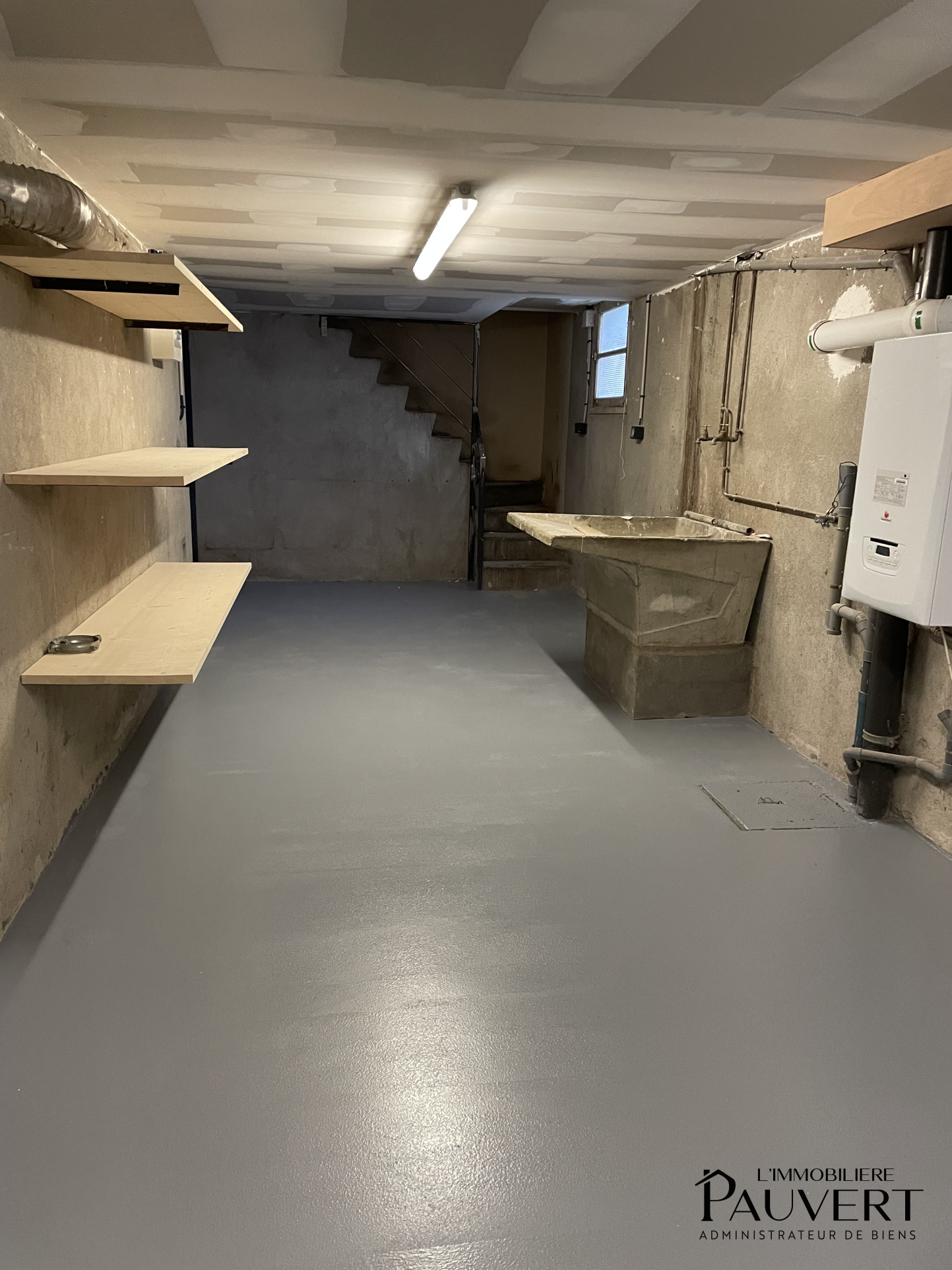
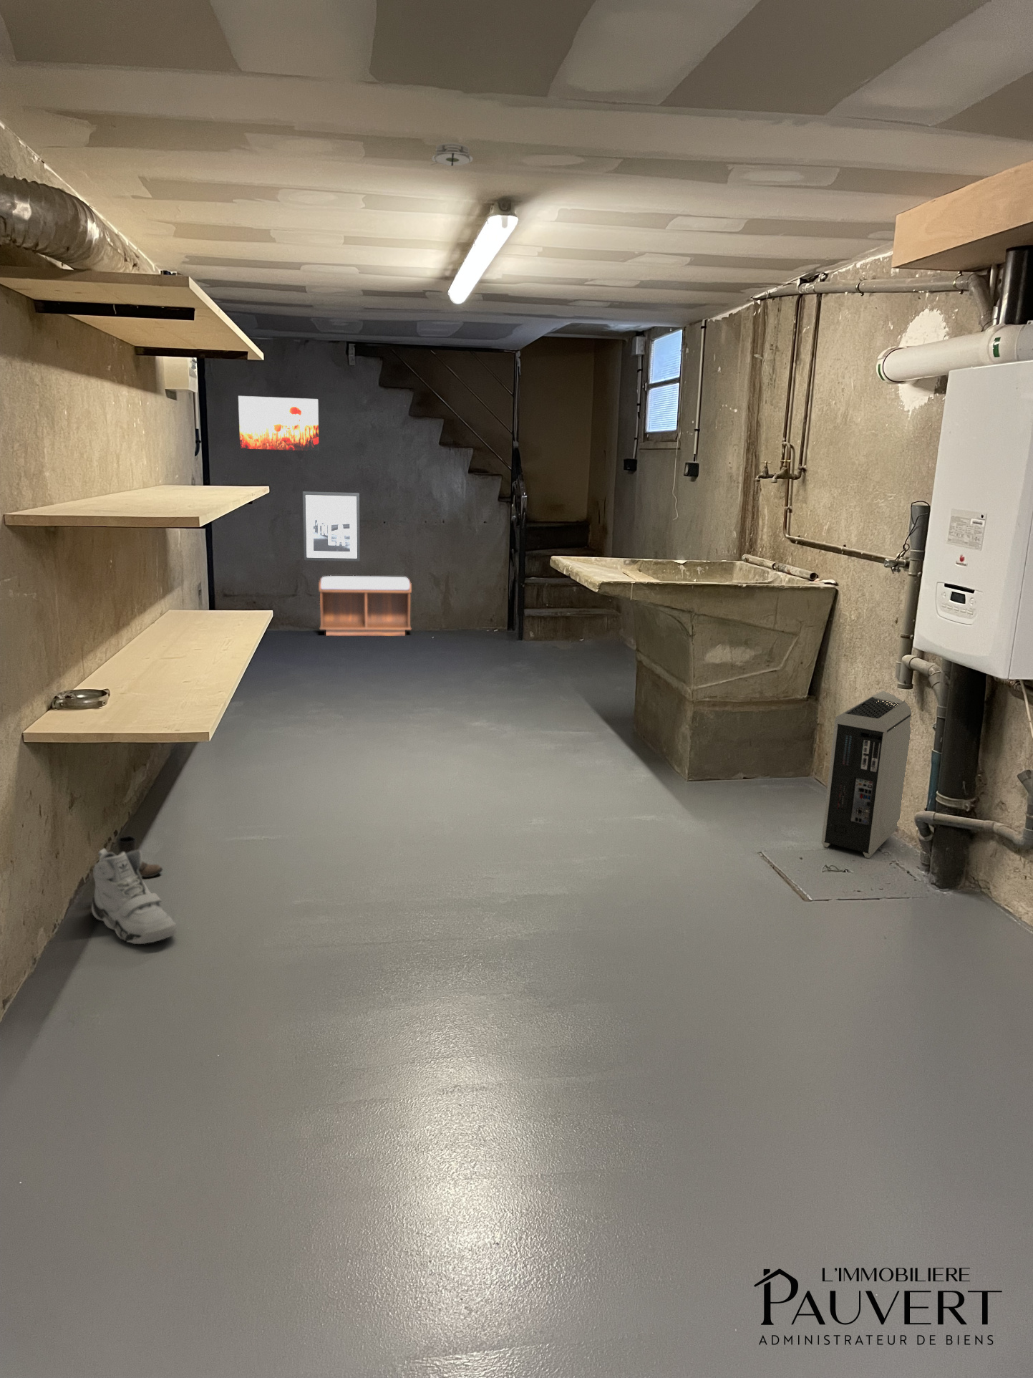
+ wall art (279, 423)
+ air purifier (872, 769)
+ smoke detector (451, 154)
+ boots (138, 869)
+ bench (365, 604)
+ sneaker (131, 893)
+ wall art (331, 526)
